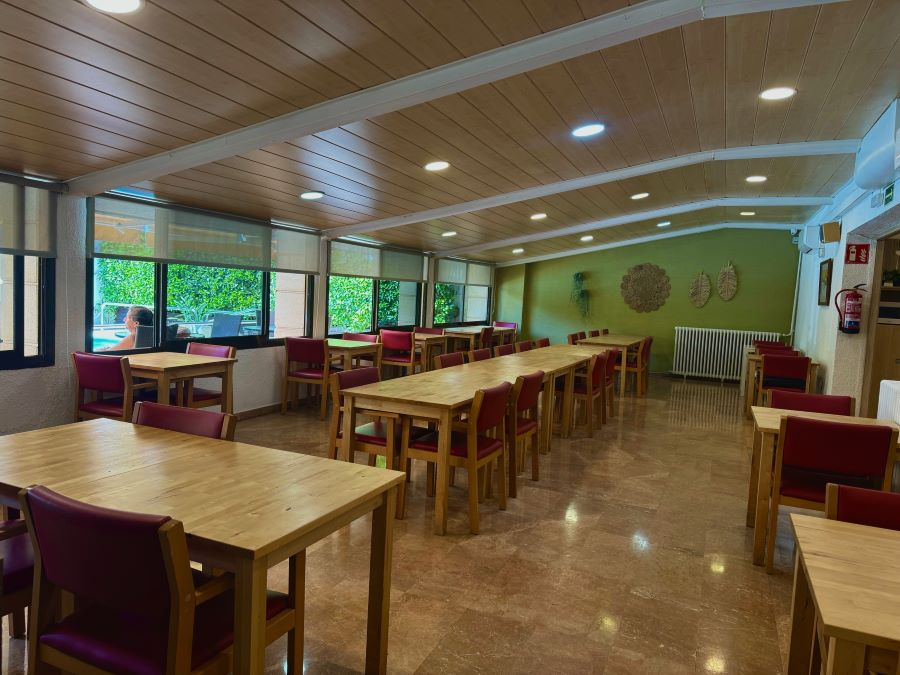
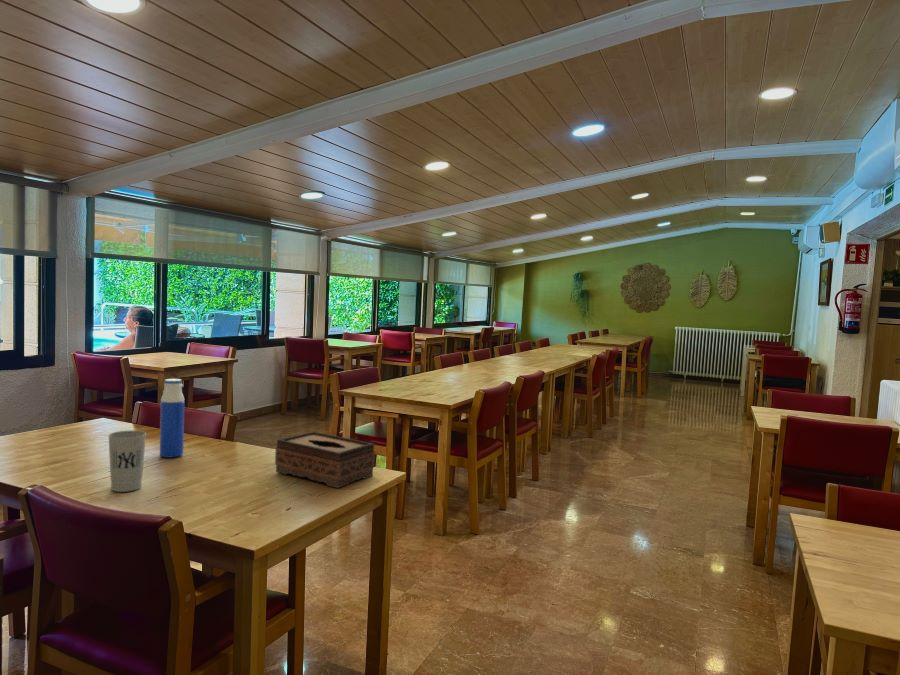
+ water bottle (172, 417)
+ cup (126, 461)
+ tissue box (325, 457)
